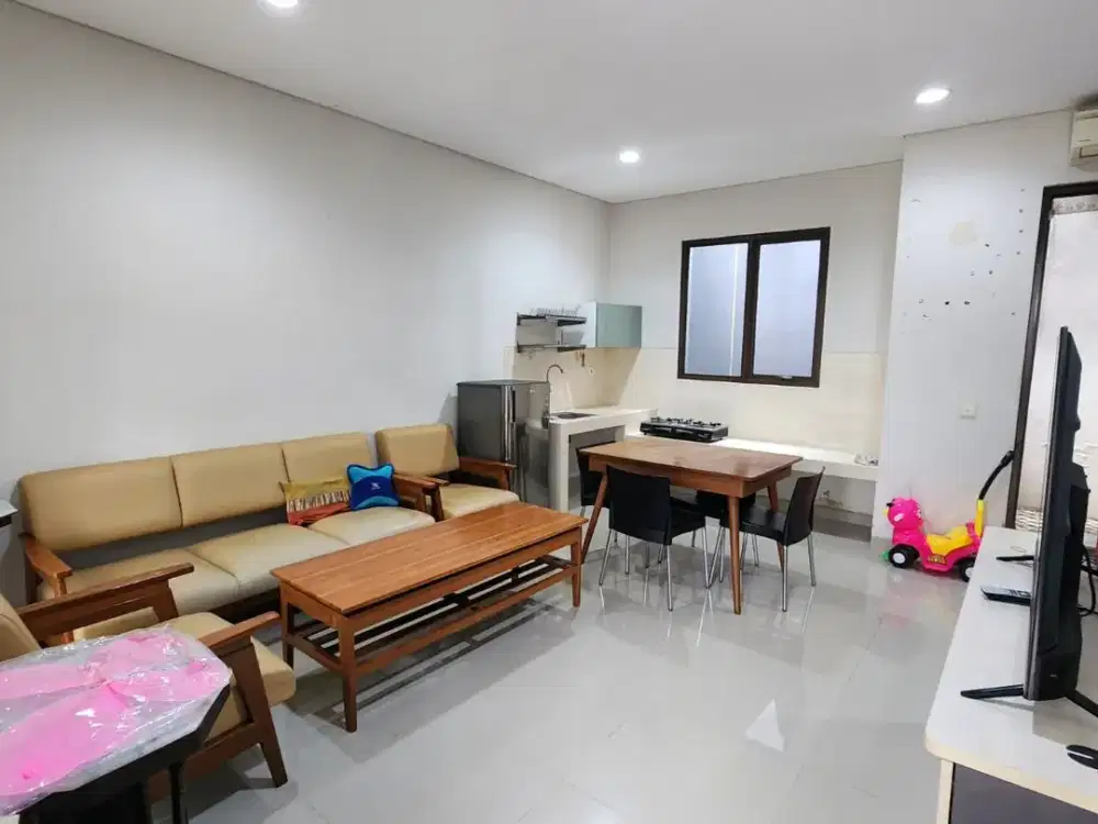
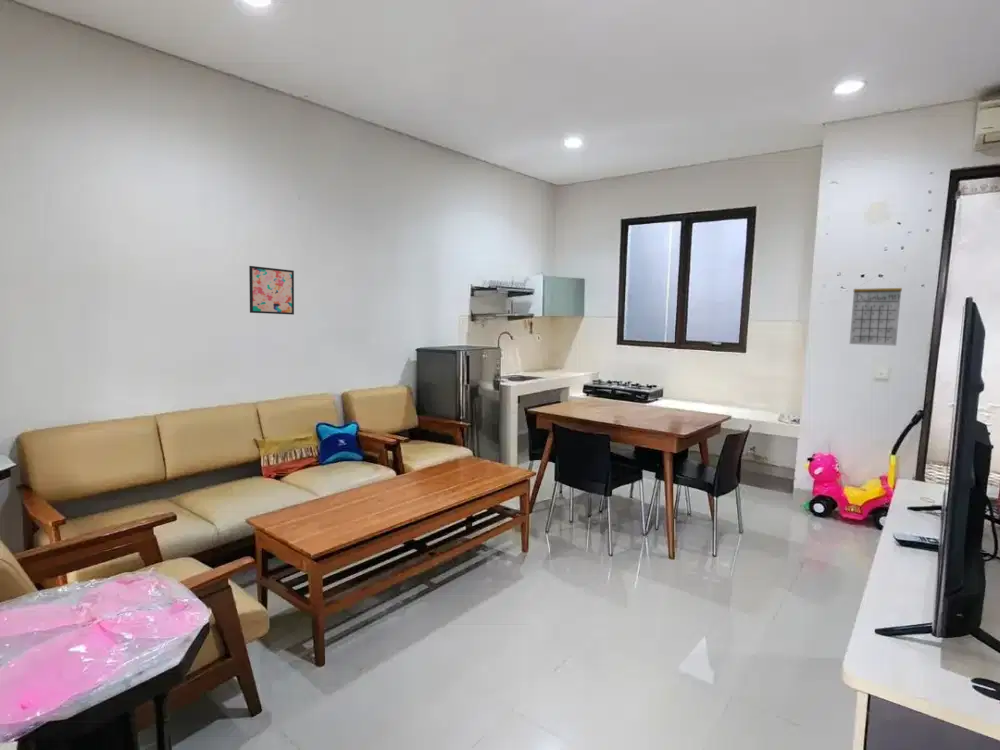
+ calendar (875, 310)
+ wall art (272, 291)
